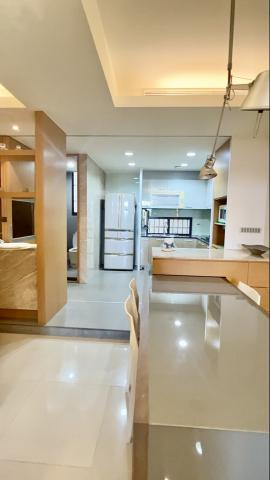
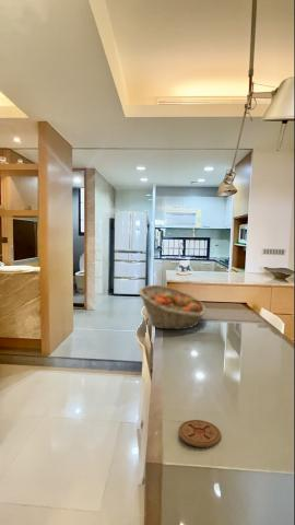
+ fruit basket (172, 305)
+ coaster (199, 432)
